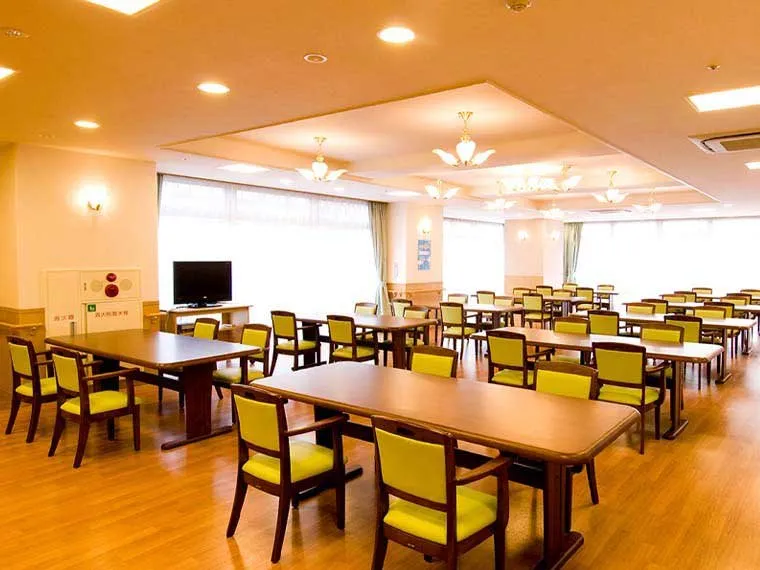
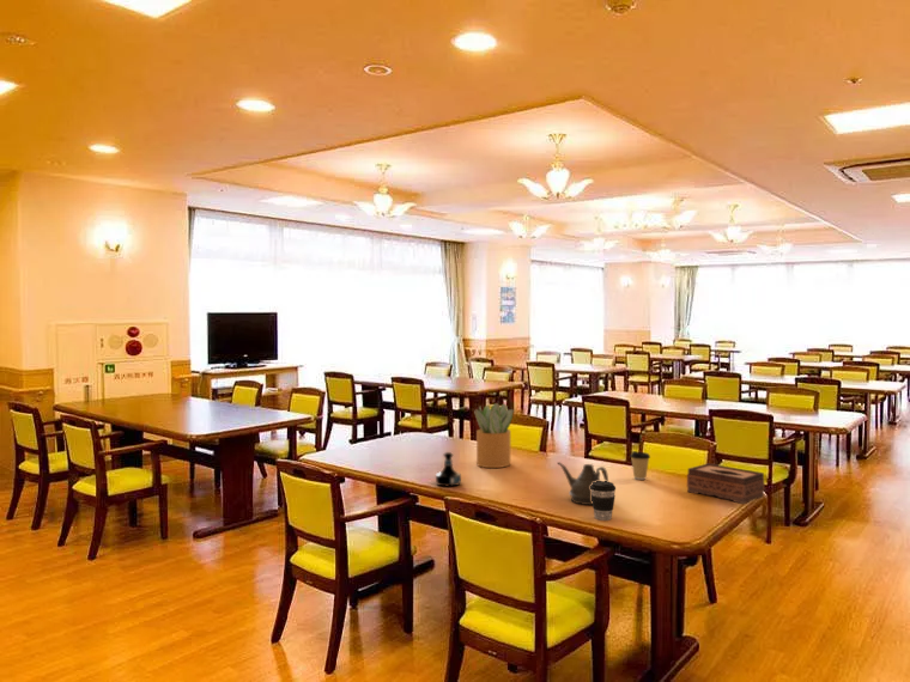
+ teapot (582, 481)
+ tequila bottle (448, 468)
+ coffee cup (602, 500)
+ coffee cup (639, 465)
+ potted plant (491, 434)
+ tissue box (724, 482)
